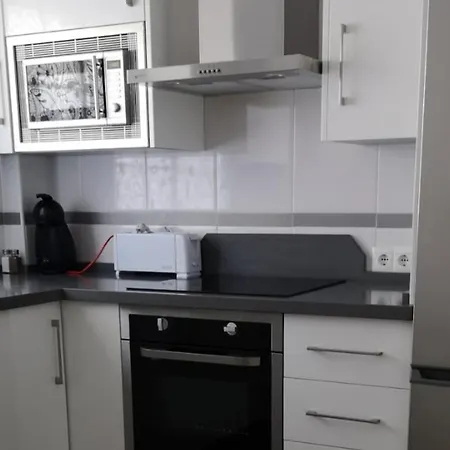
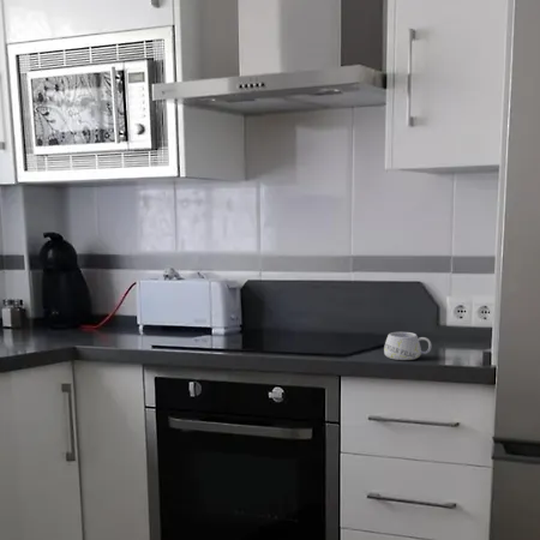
+ mug (407, 346)
